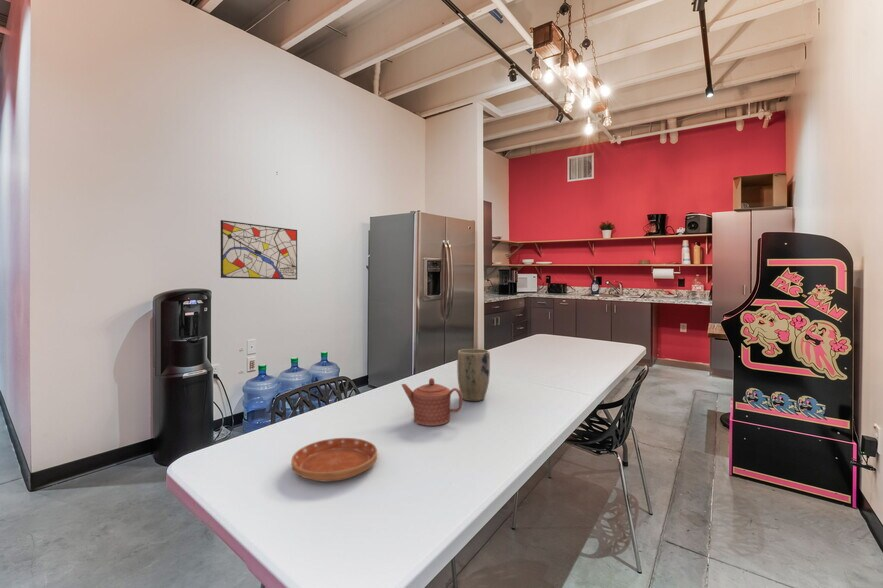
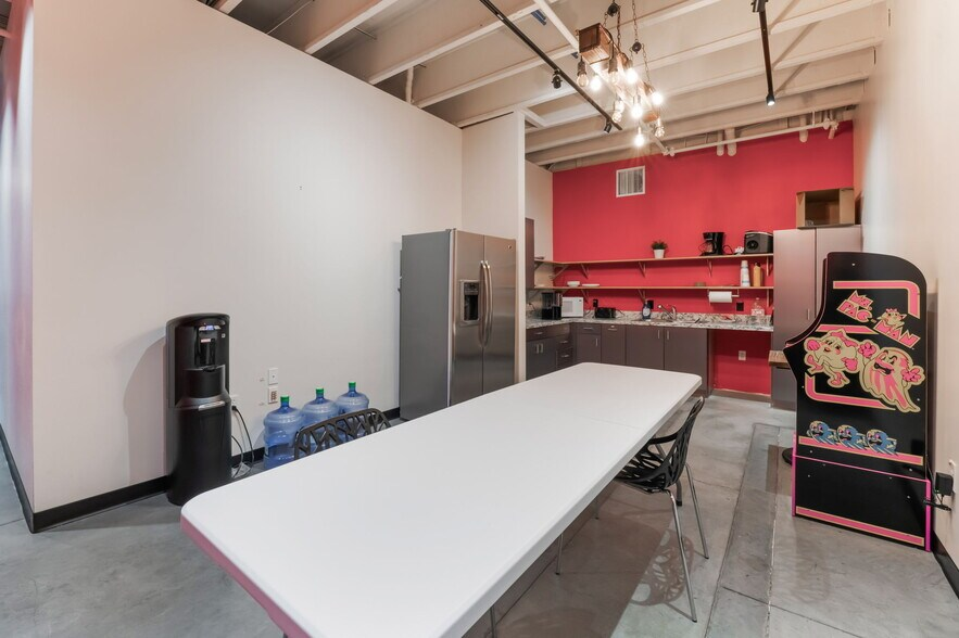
- wall art (261, 252)
- teapot (431, 398)
- plant pot (473, 374)
- saucer (335, 459)
